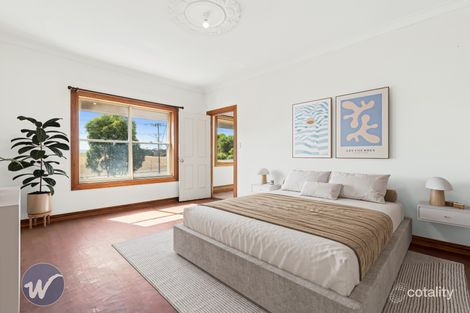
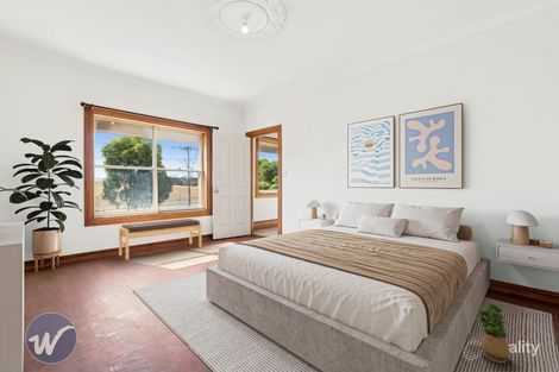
+ potted plant (491, 330)
+ bench (161, 234)
